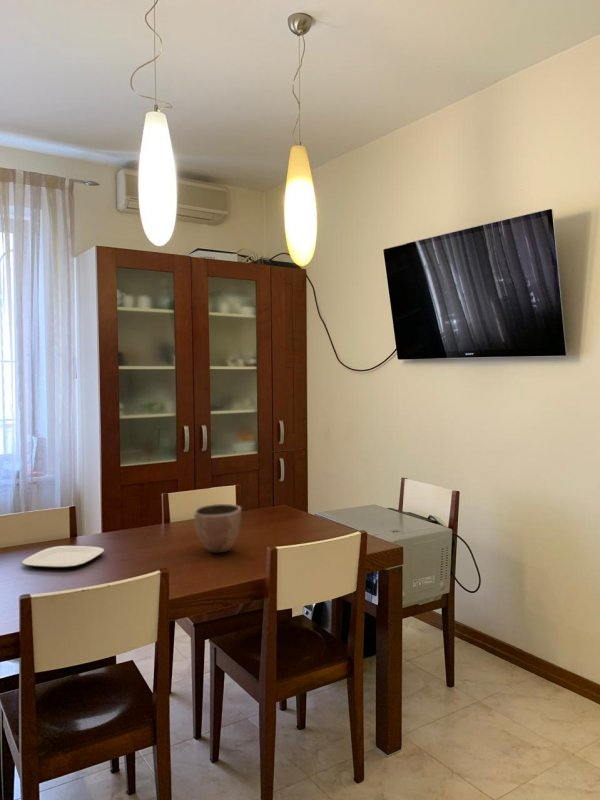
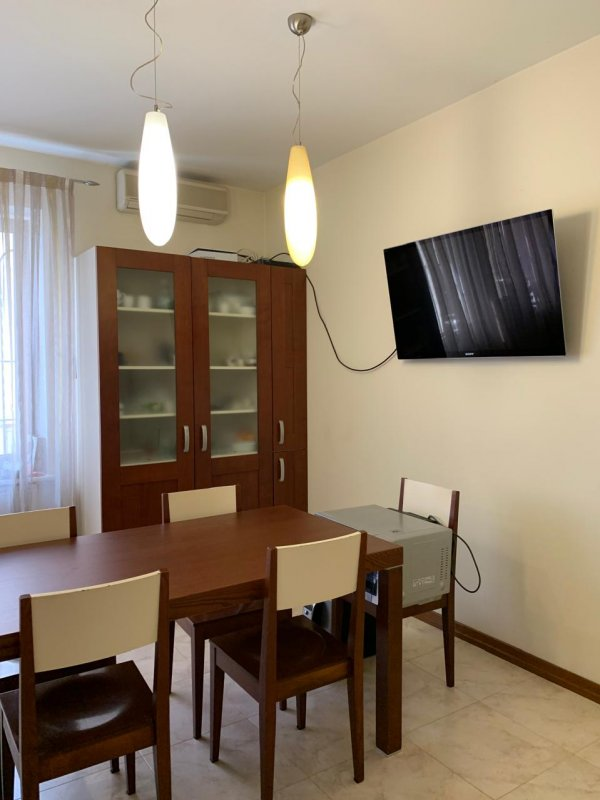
- decorative bowl (218, 529)
- plate (64, 557)
